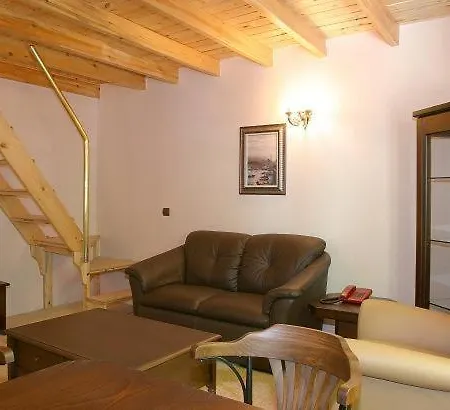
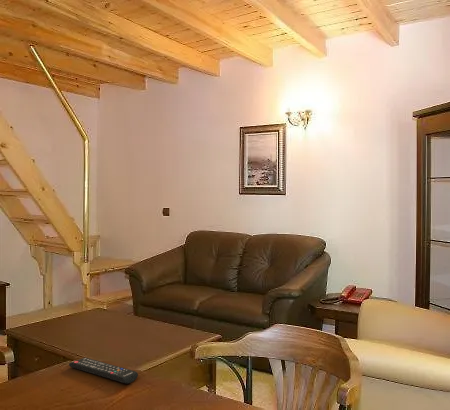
+ remote control (102, 370)
